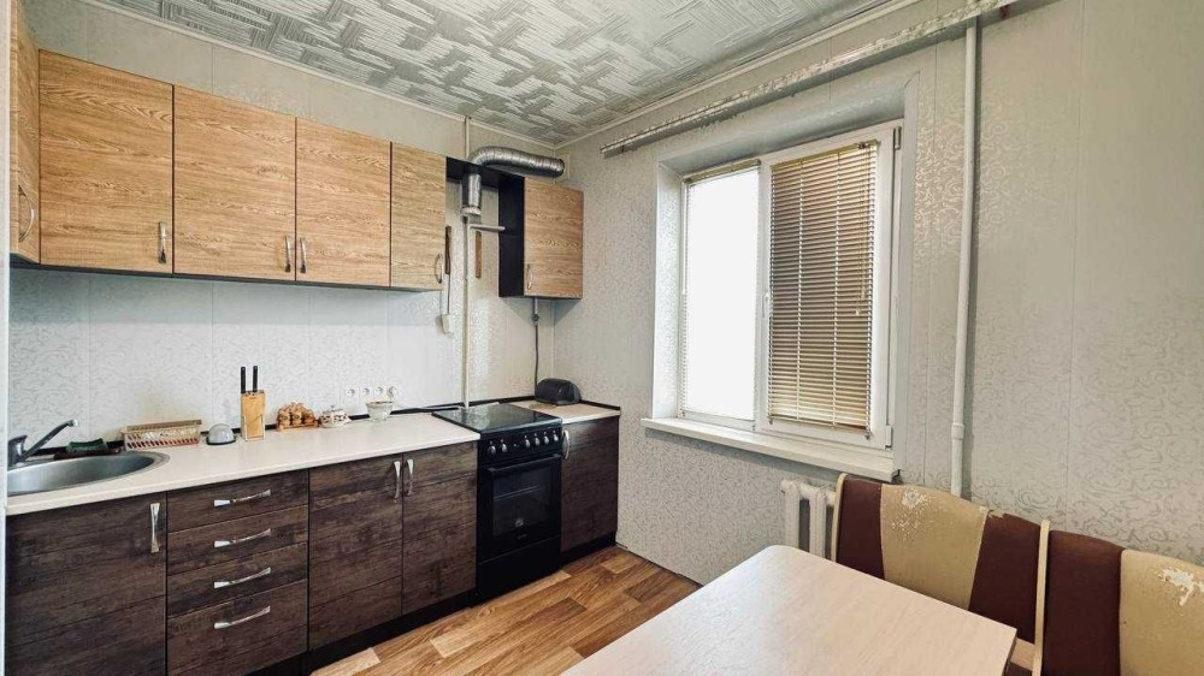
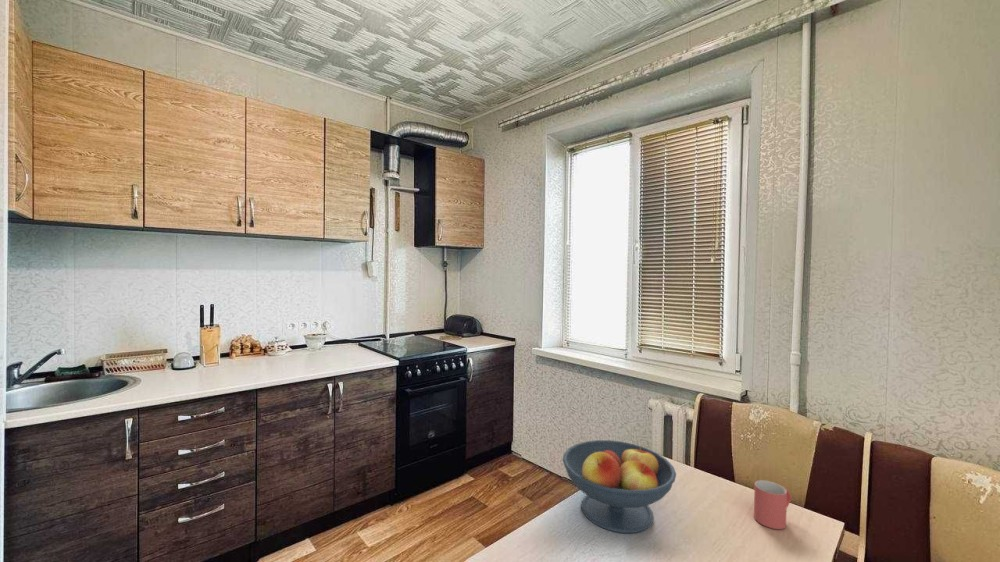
+ fruit bowl (617, 478)
+ mug (774, 502)
